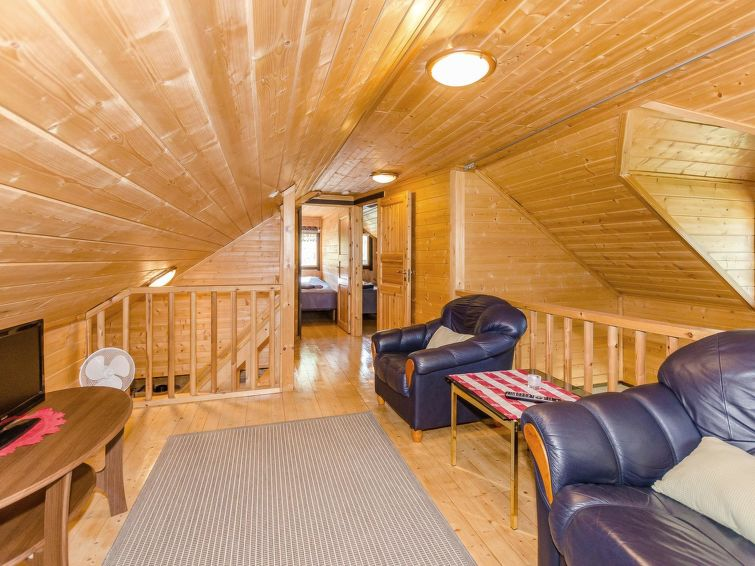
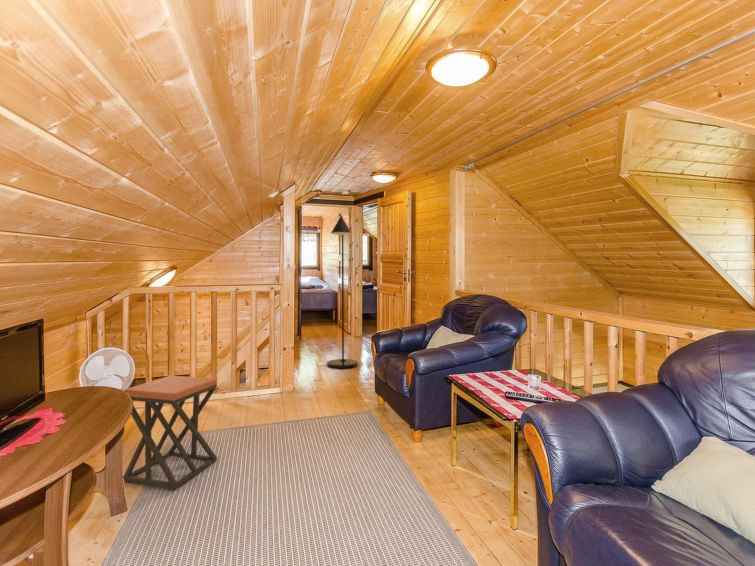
+ stool (171, 427)
+ floor lamp (342, 291)
